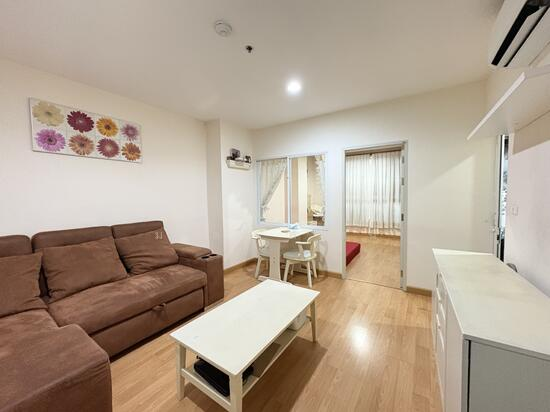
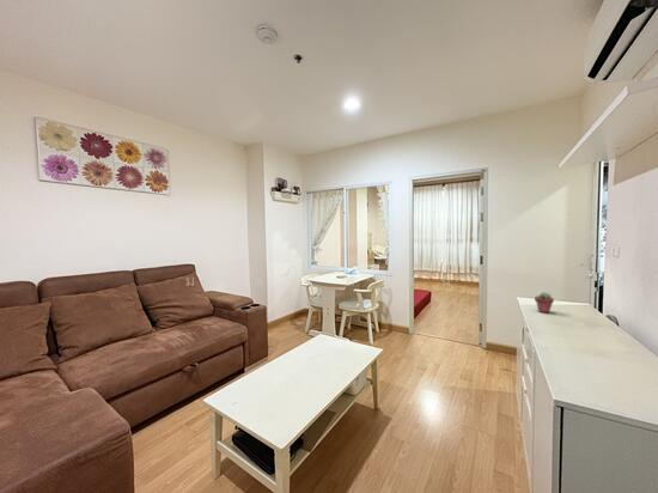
+ potted succulent (543, 302)
